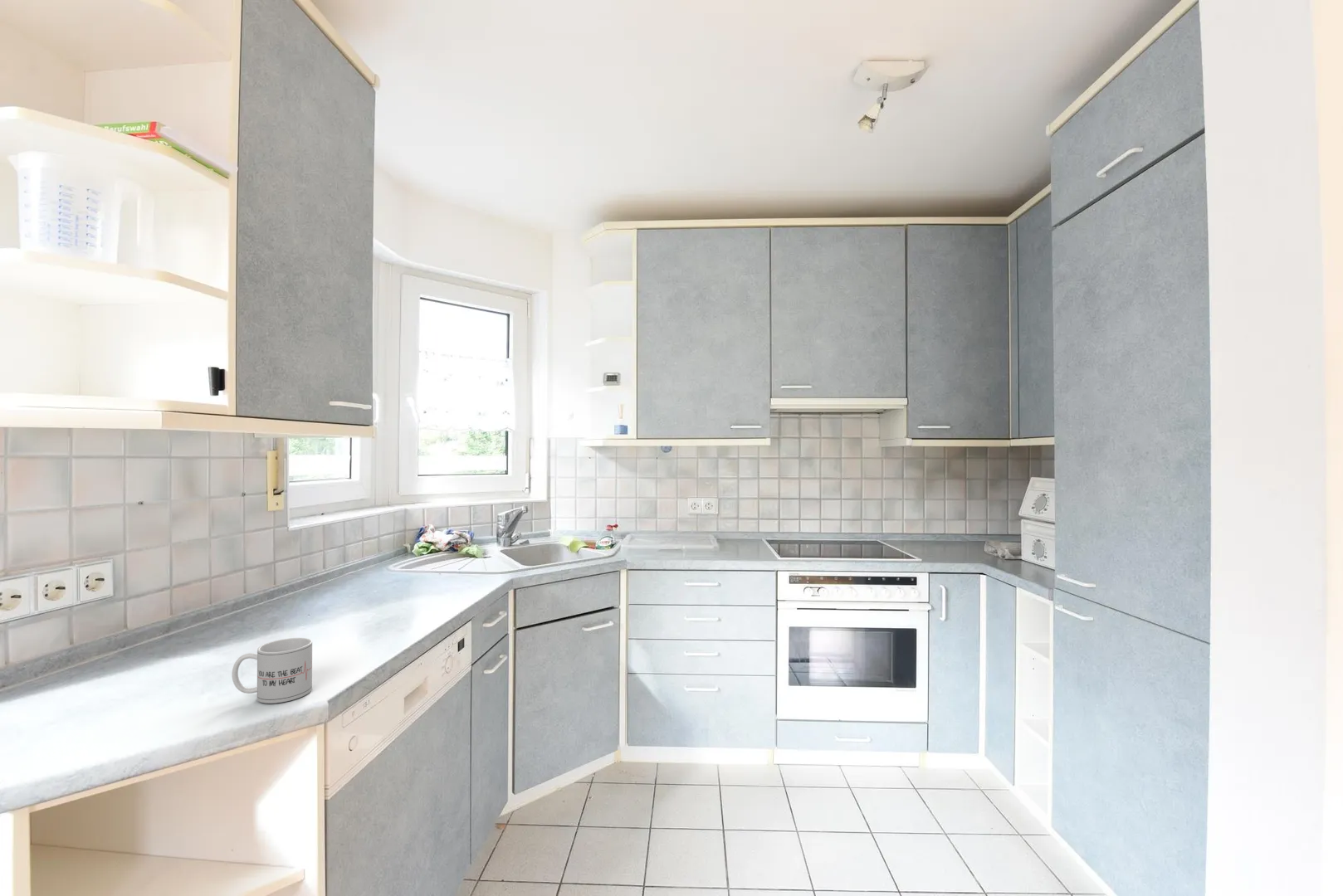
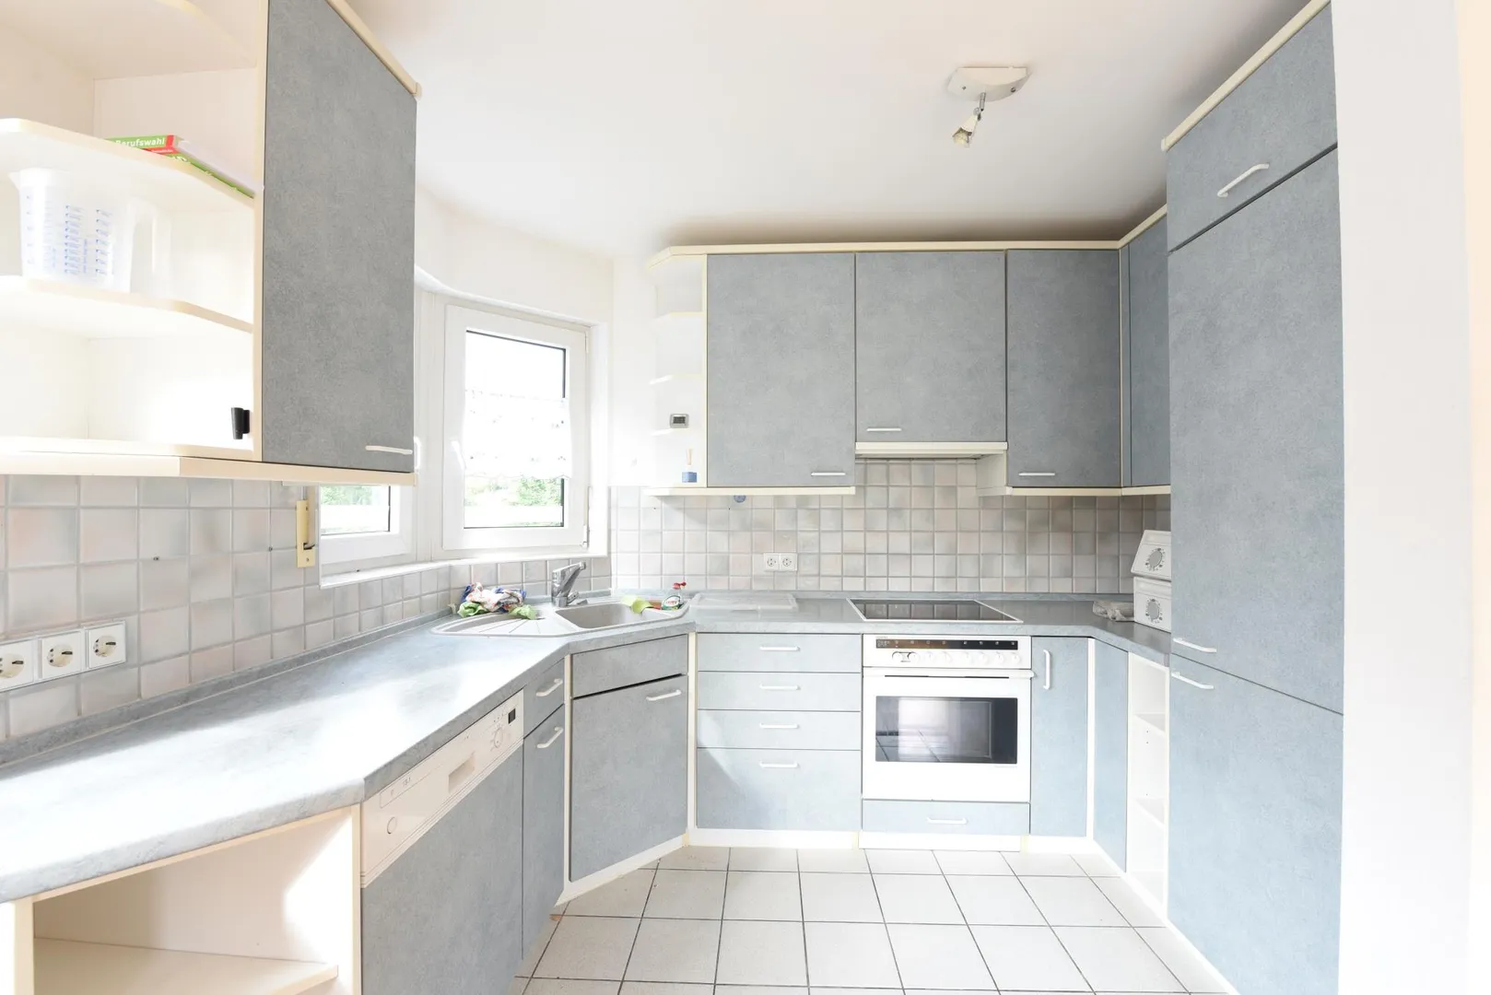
- mug (272, 670)
